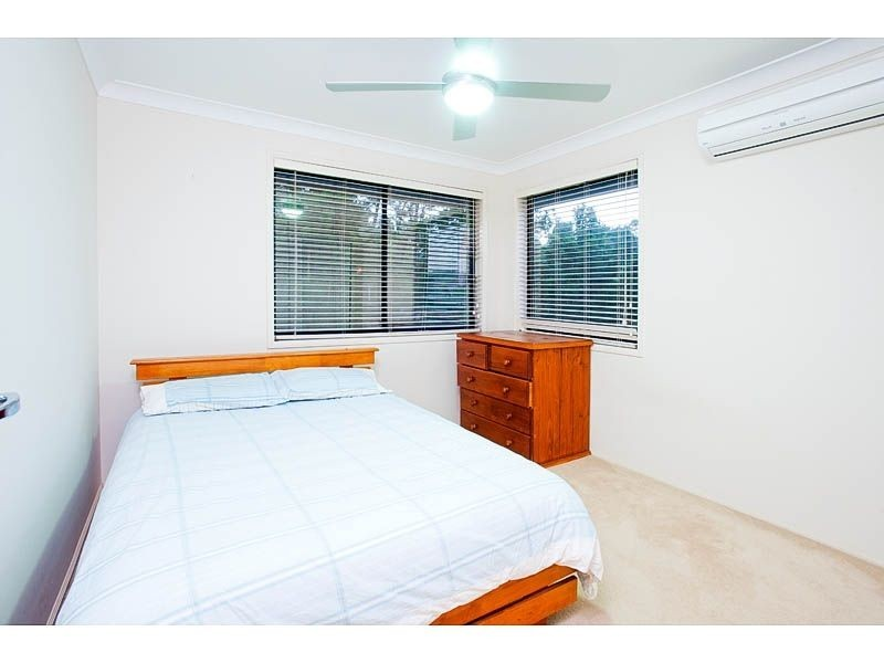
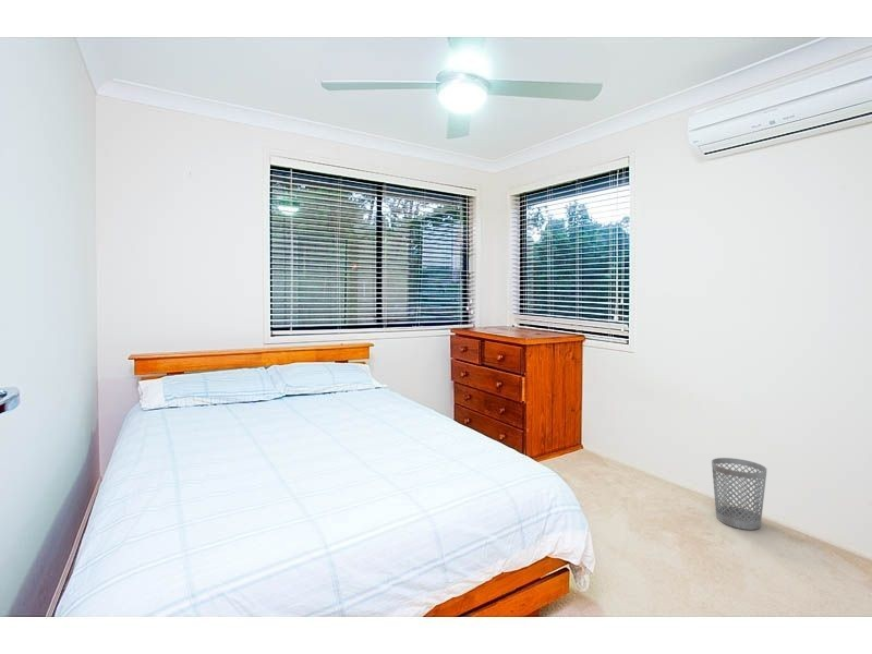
+ wastebasket (738, 493)
